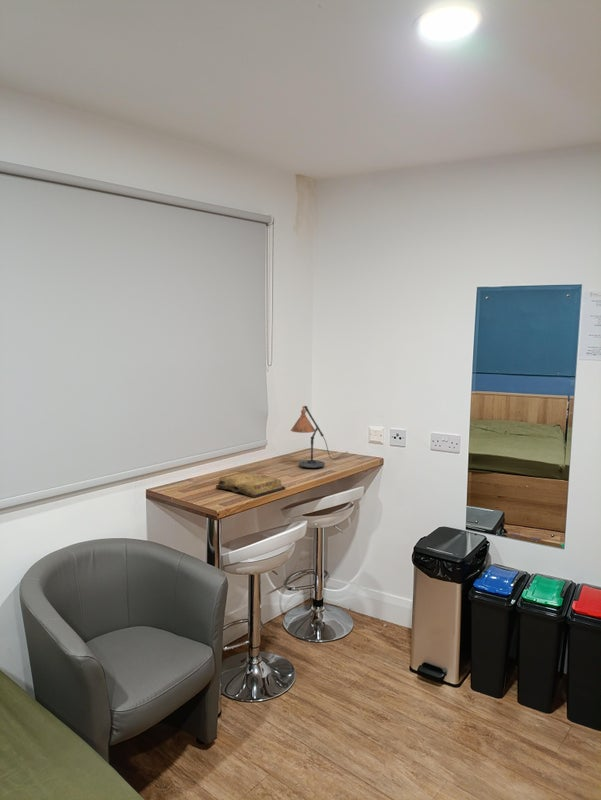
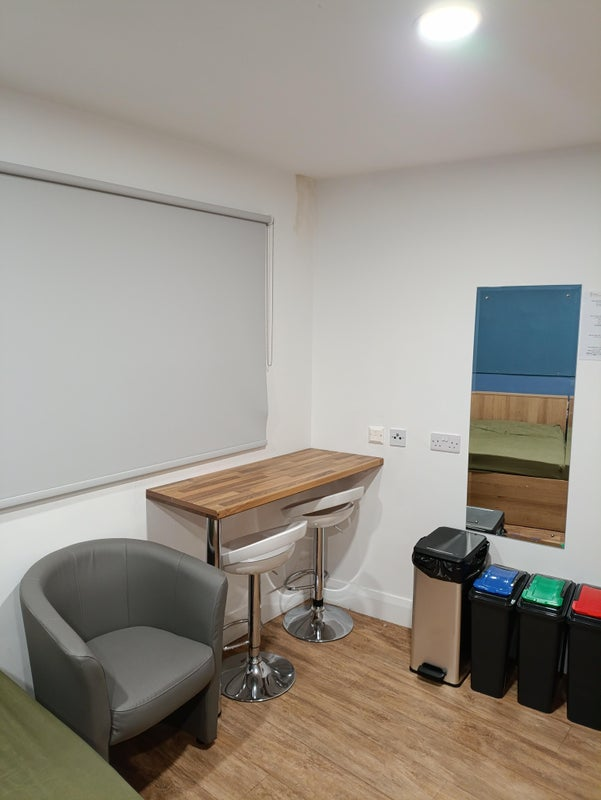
- diary (249, 483)
- desk lamp (322, 434)
